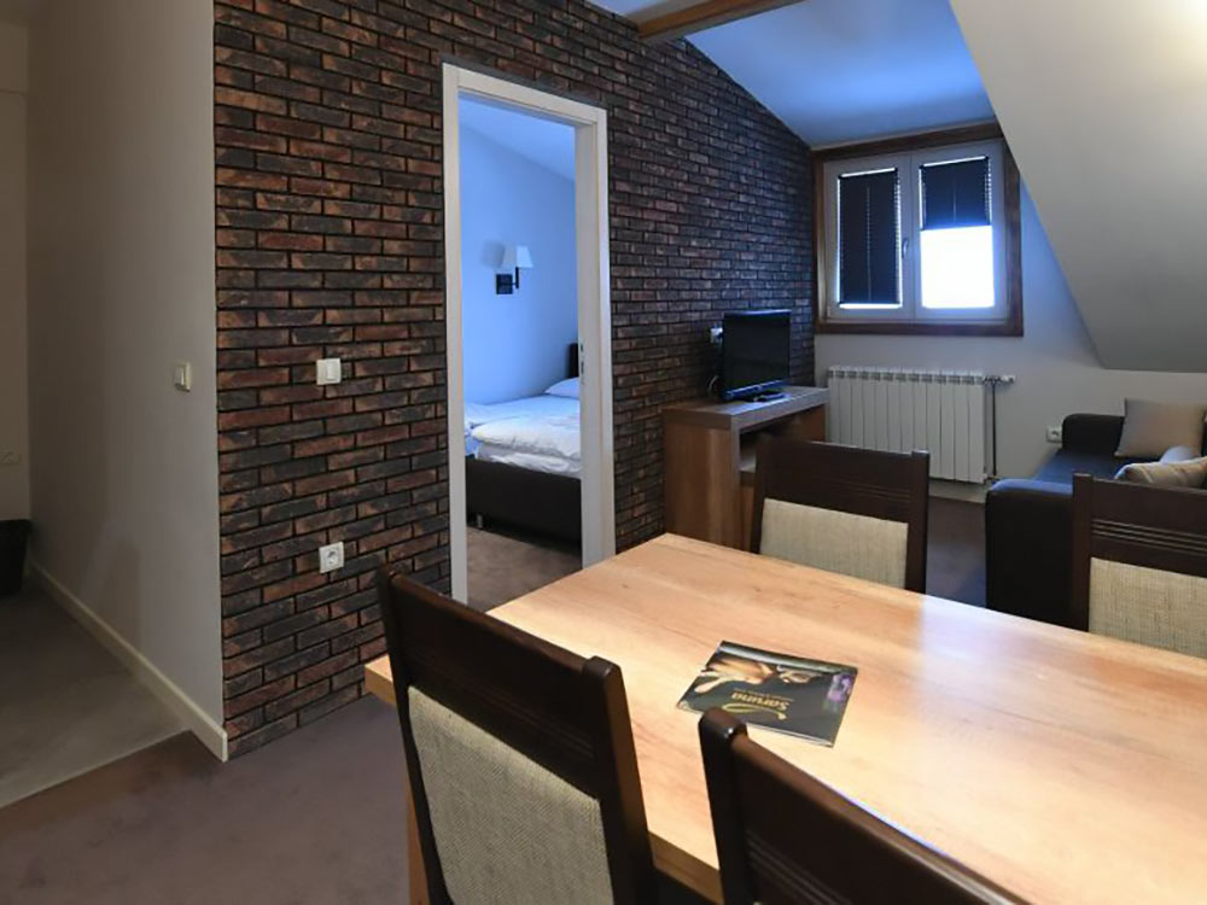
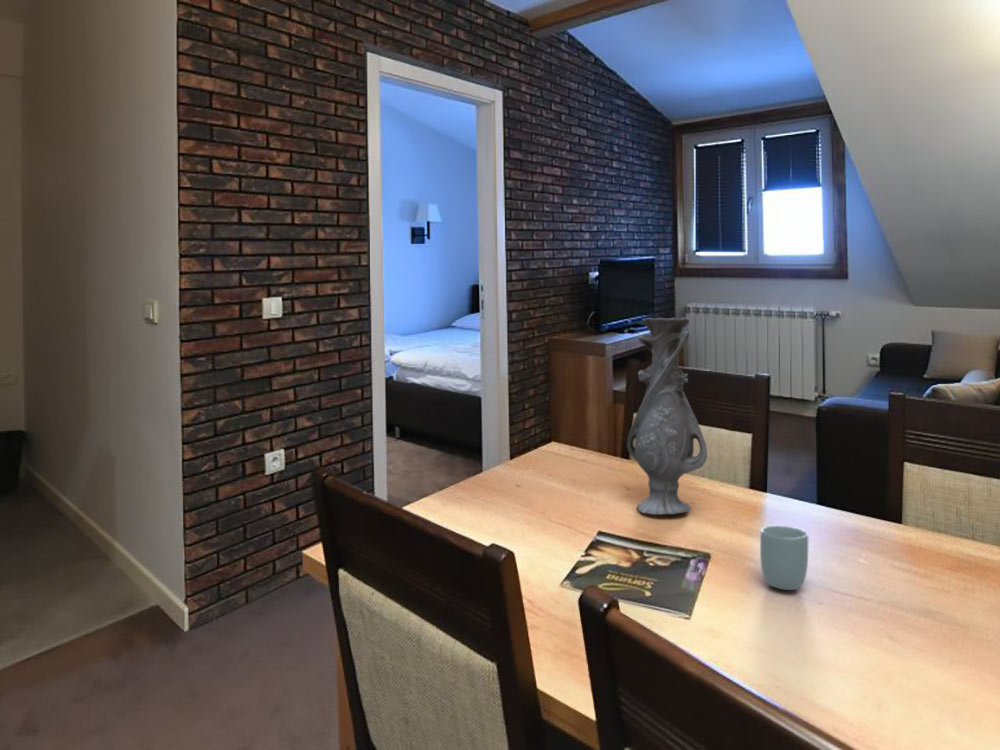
+ vase (664, 414)
+ cup (783, 558)
